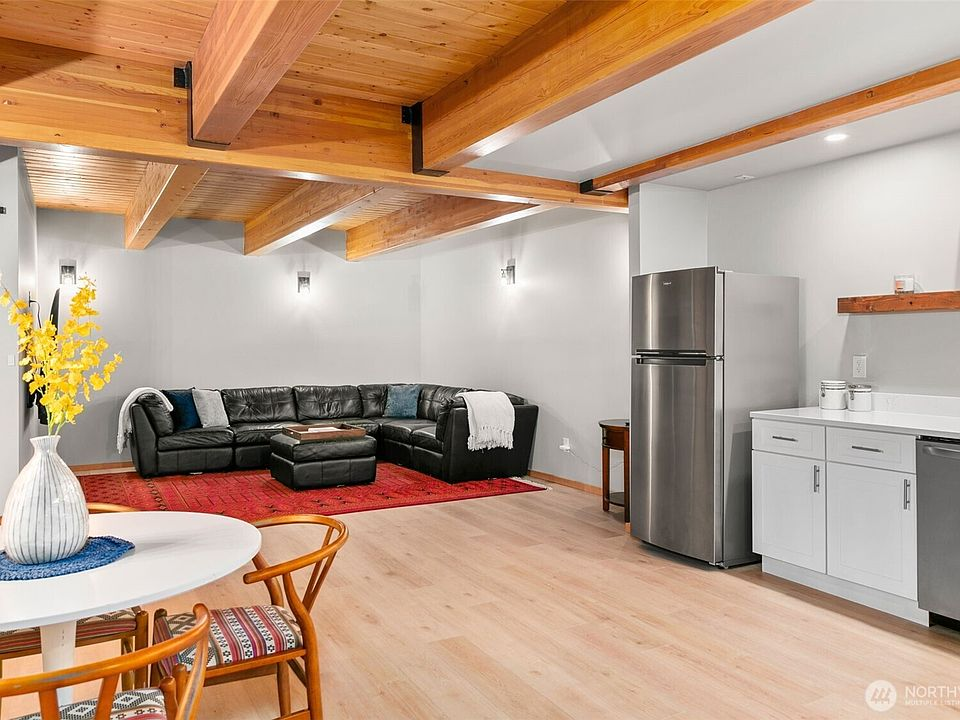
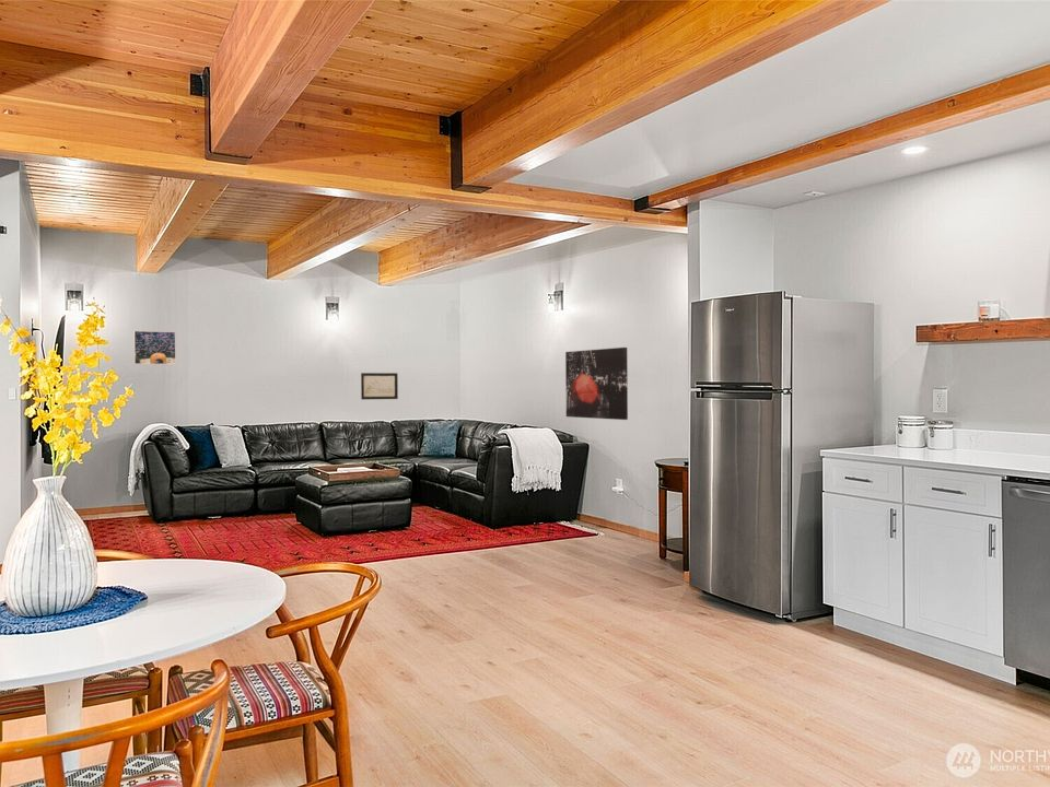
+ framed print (154, 348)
+ wall art (380, 386)
+ wall art (594, 384)
